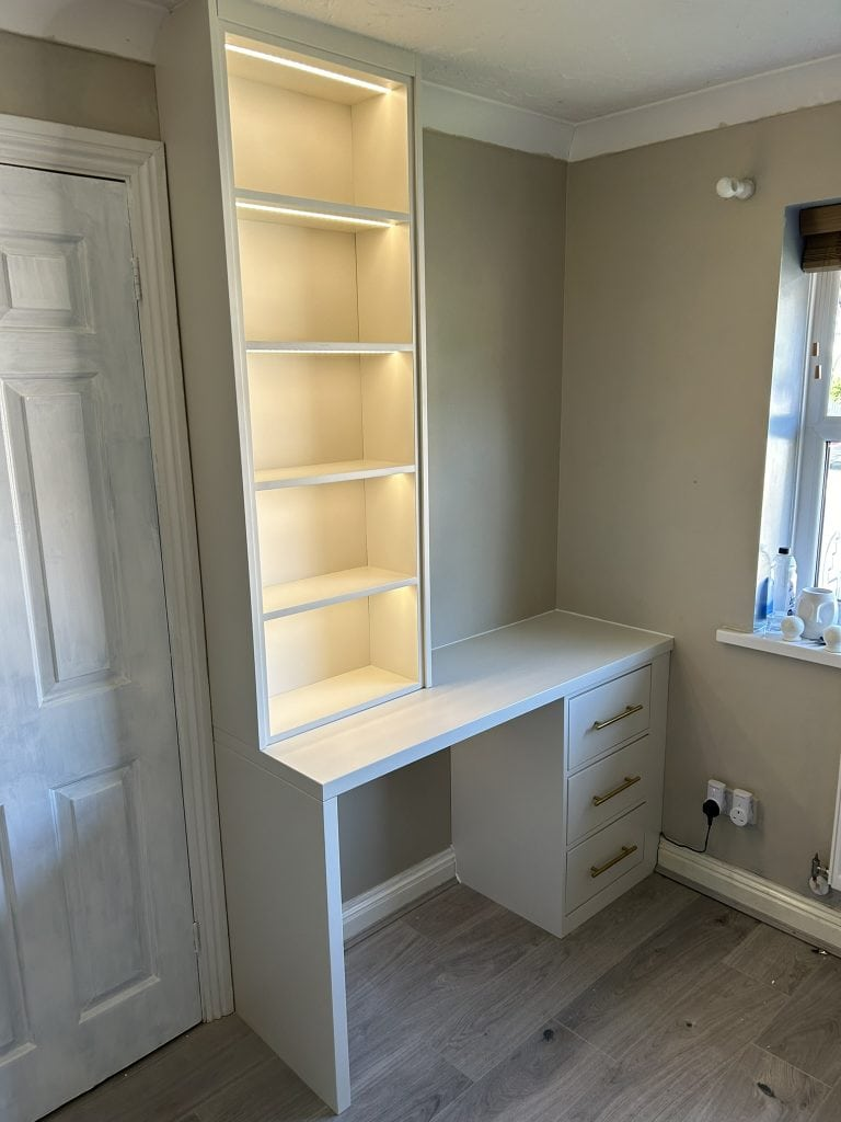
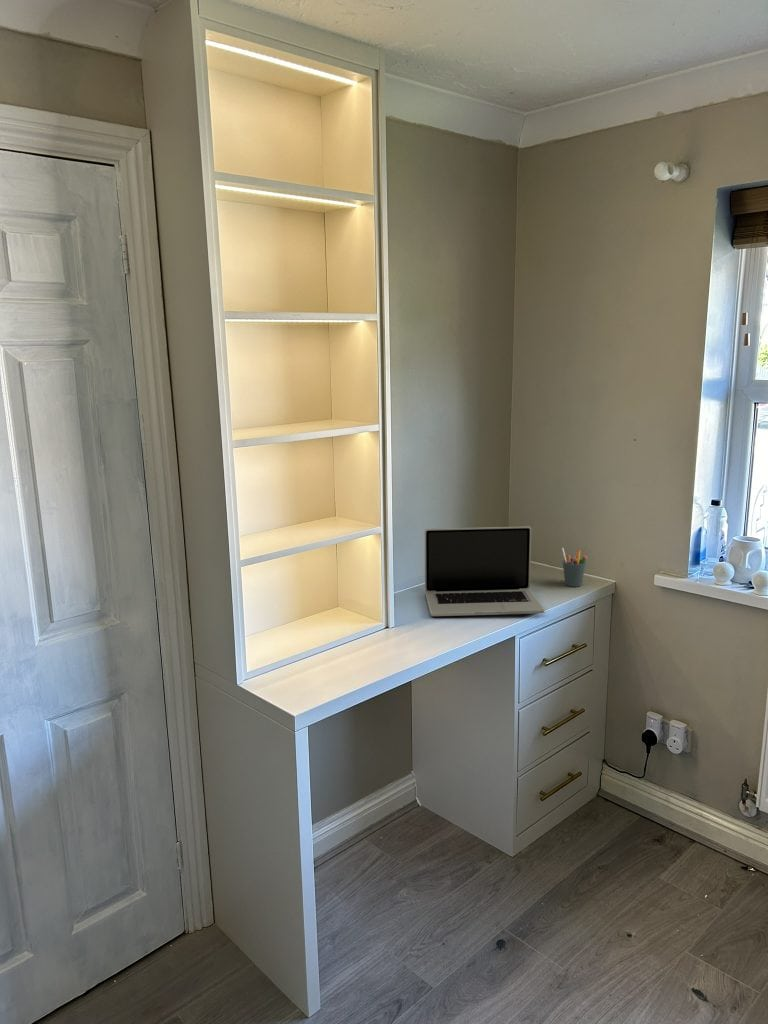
+ laptop (482, 570)
+ pen holder (574, 566)
